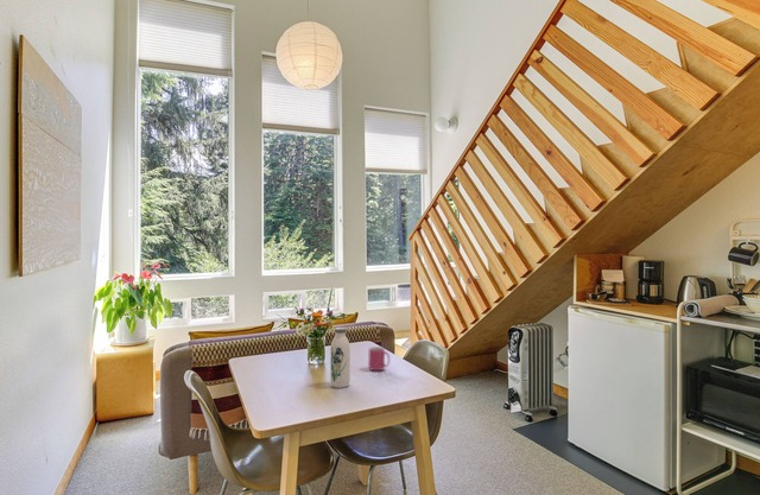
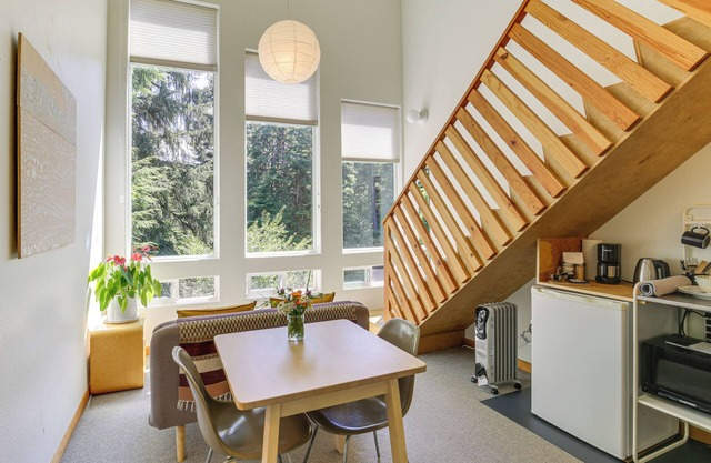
- mug (379, 358)
- water bottle (340, 356)
